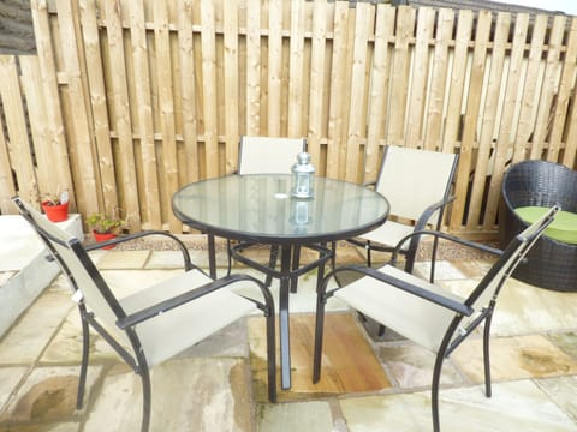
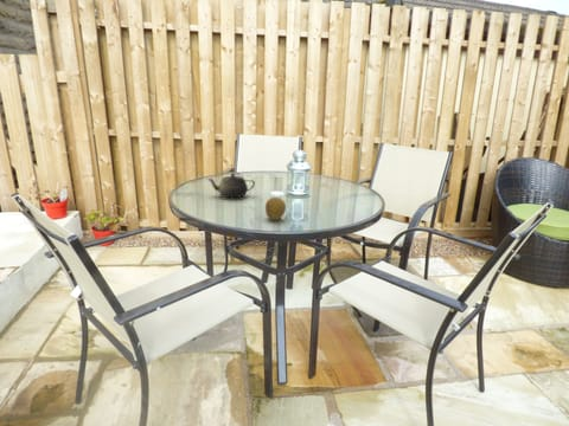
+ teapot (231, 185)
+ fruit (275, 208)
